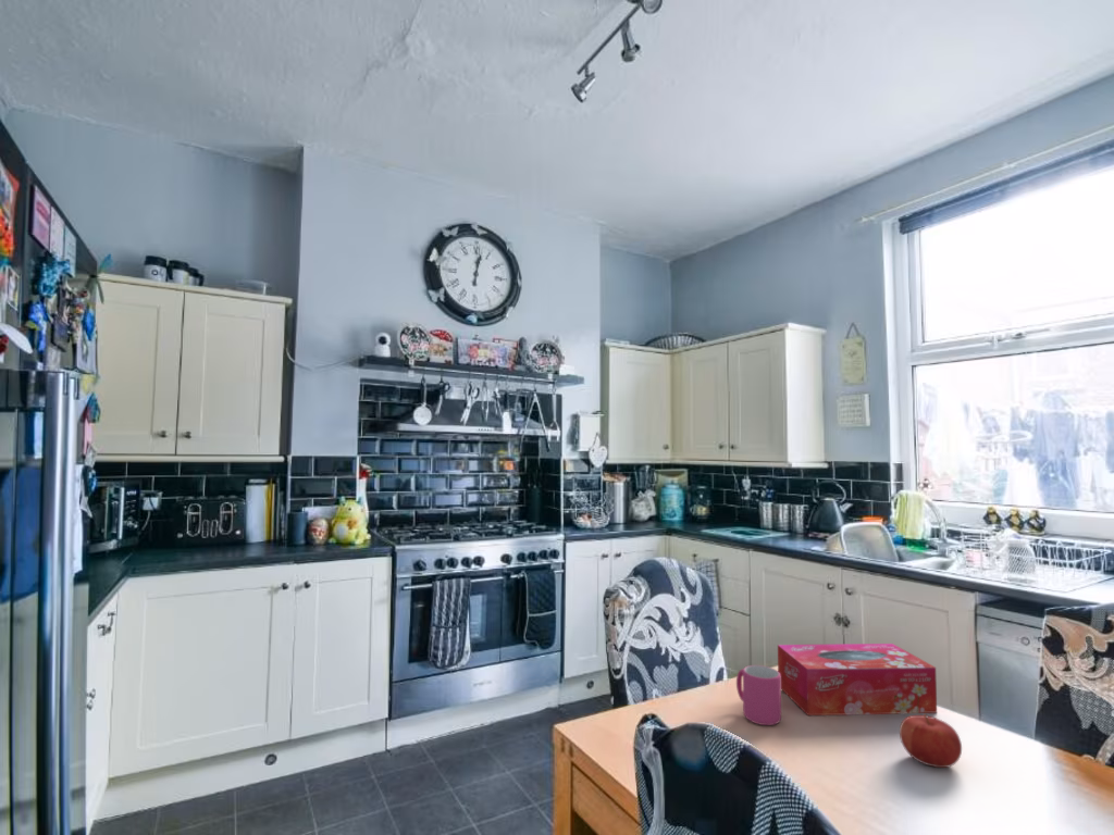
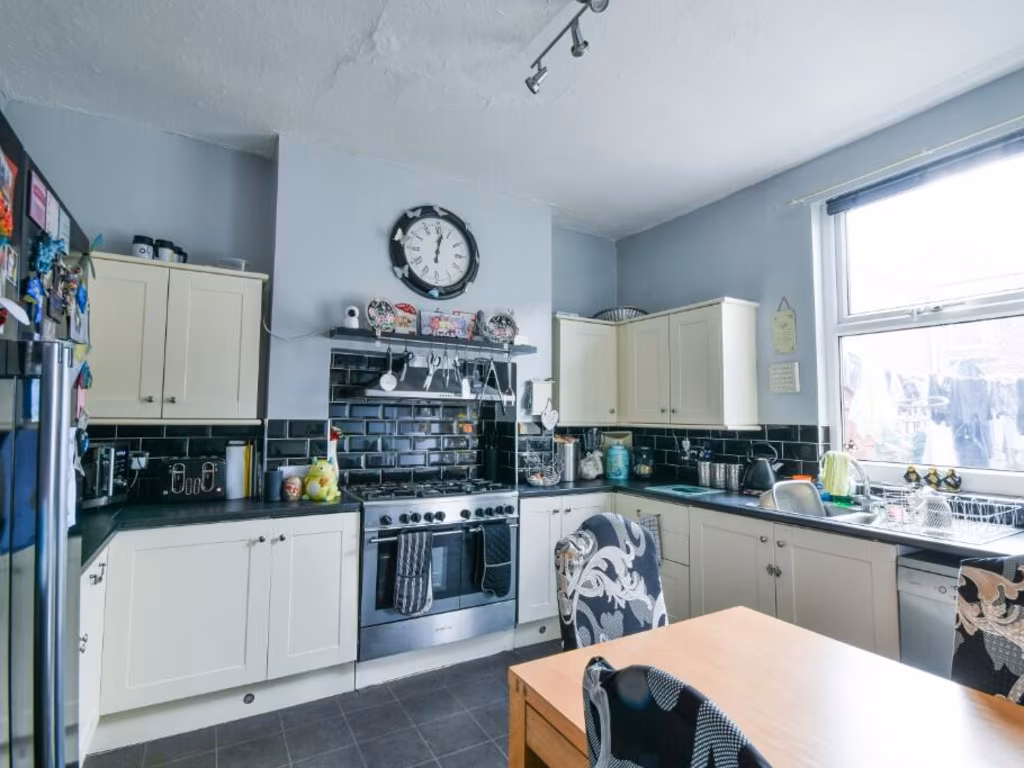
- tissue box (853, 676)
- fruit (929, 738)
- mug (756, 691)
